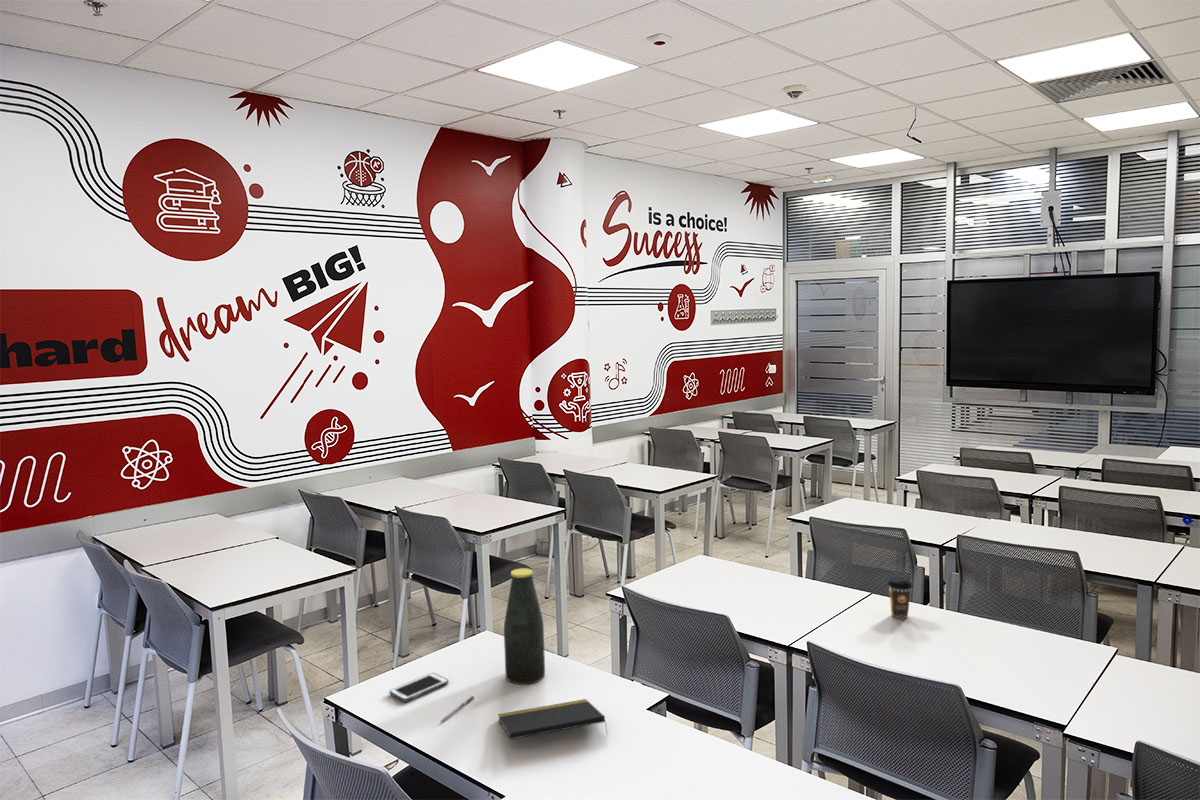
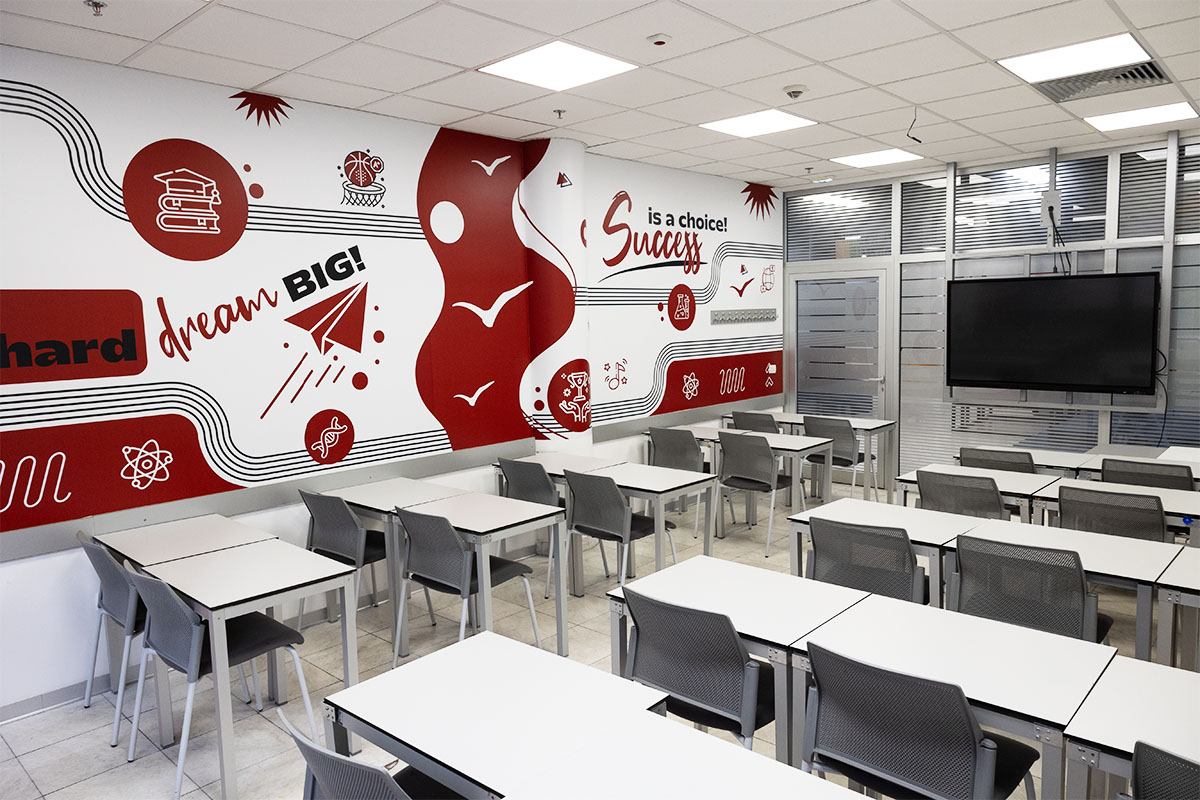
- bottle (523, 624)
- cell phone (419, 686)
- notepad (550, 718)
- coffee cup (899, 597)
- pen (457, 708)
